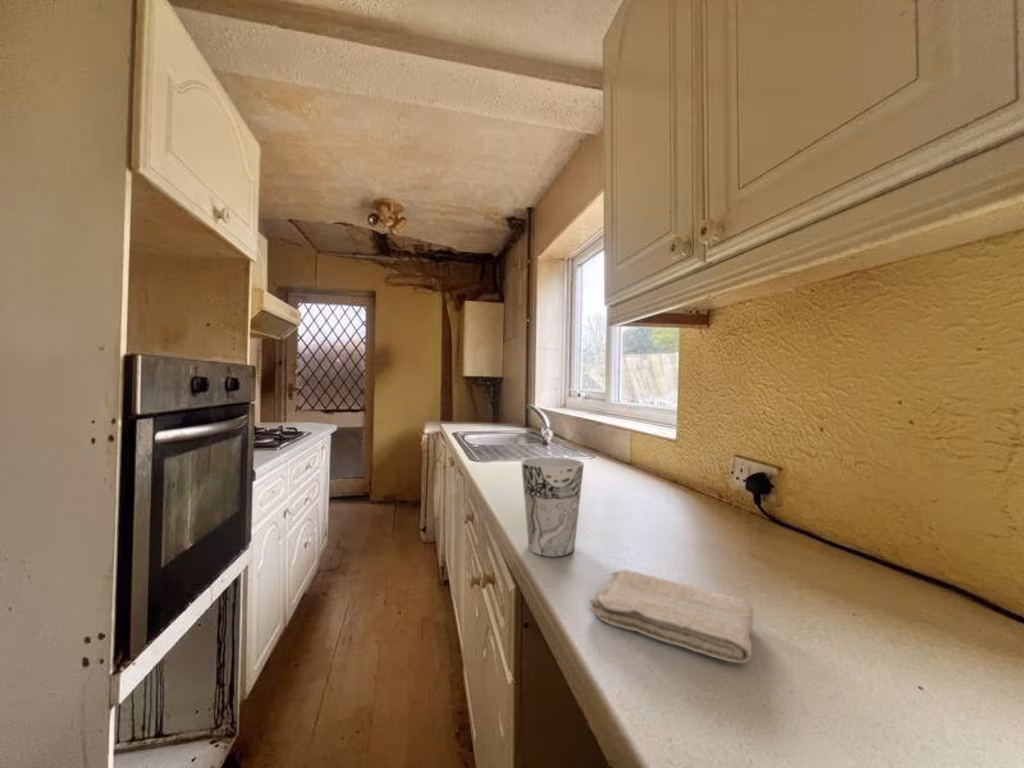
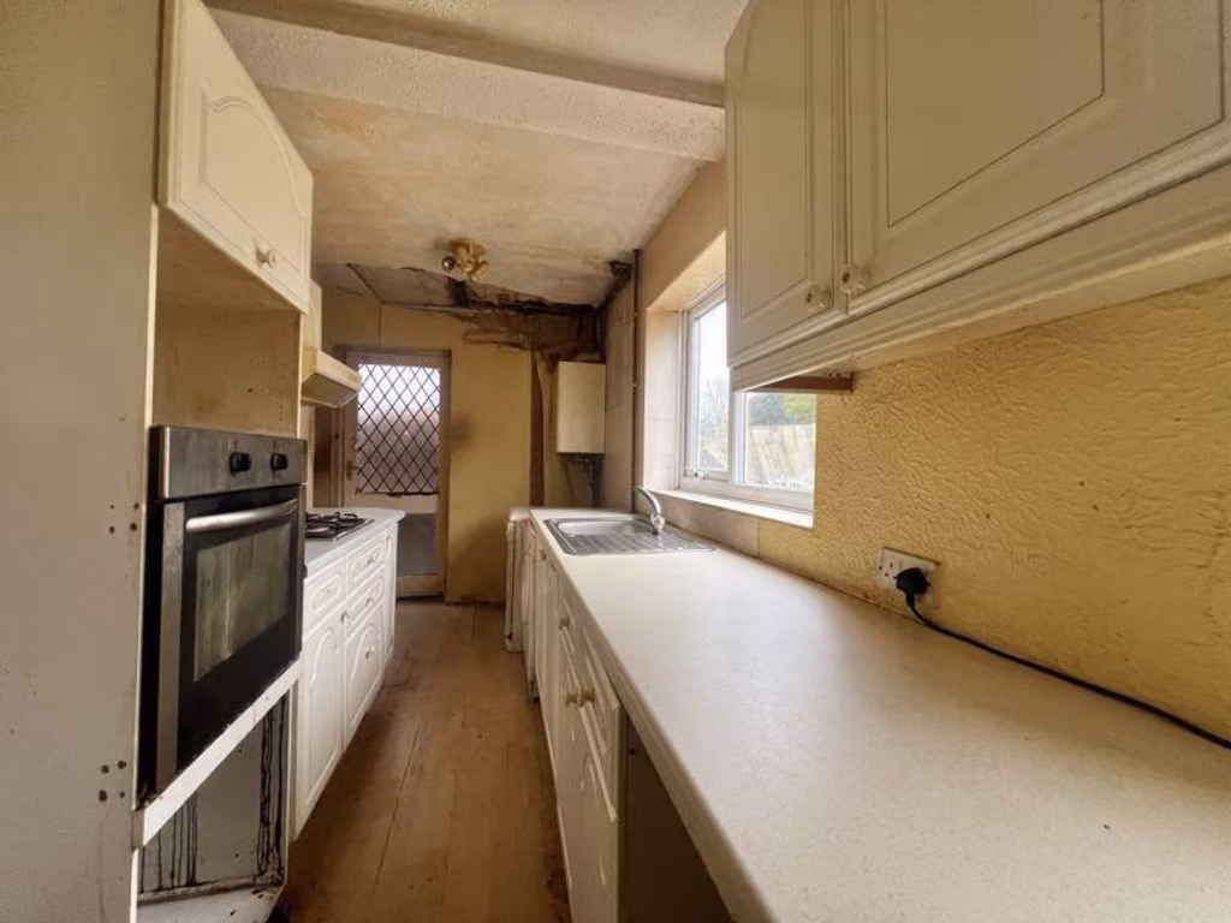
- cup (551, 504)
- washcloth (670, 607)
